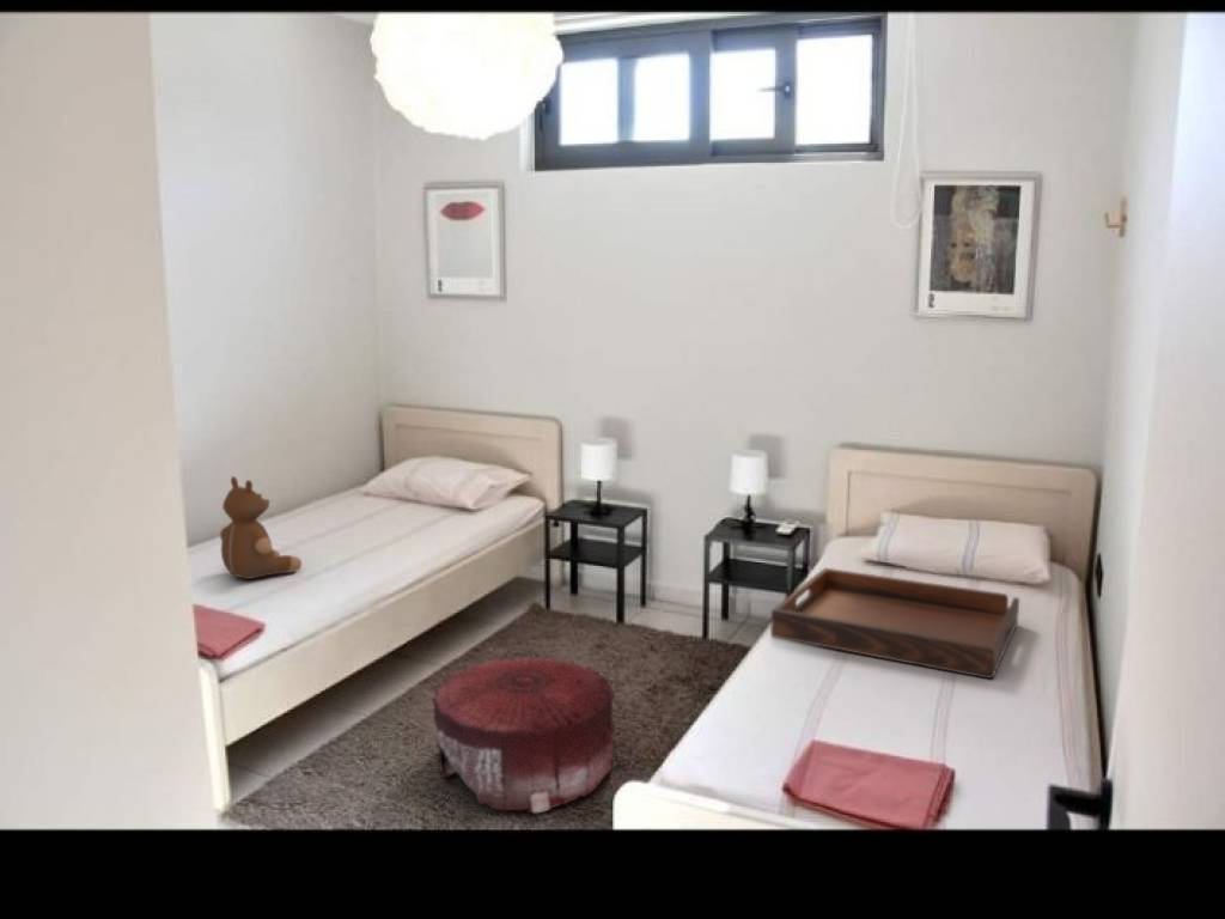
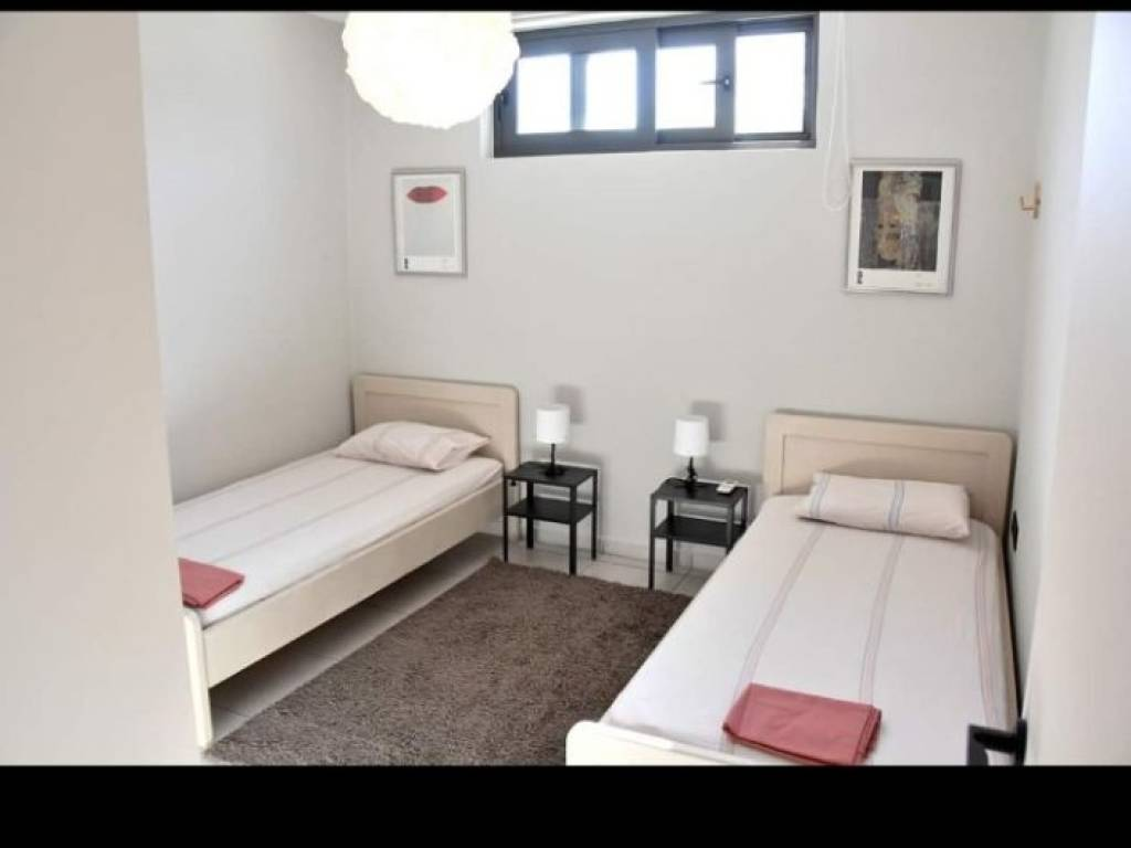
- serving tray (897, 616)
- pouf (522, 723)
- teddy bear (258, 525)
